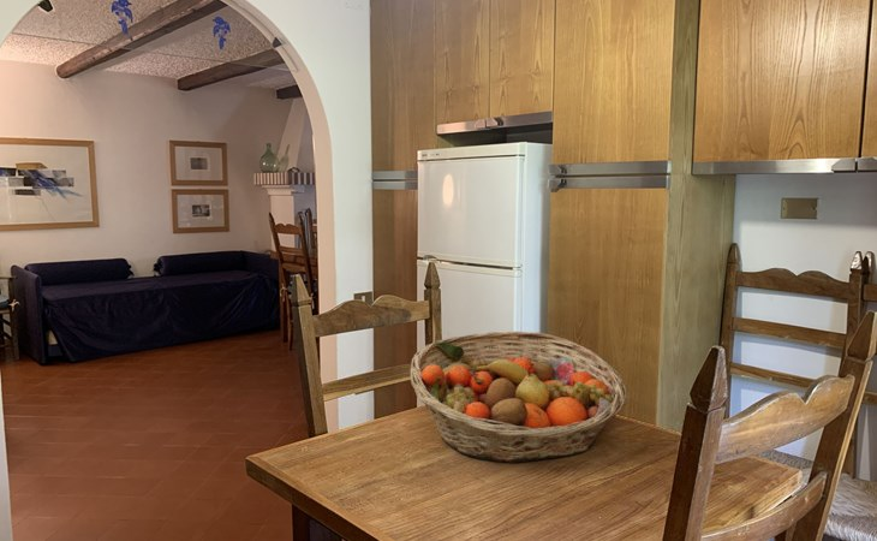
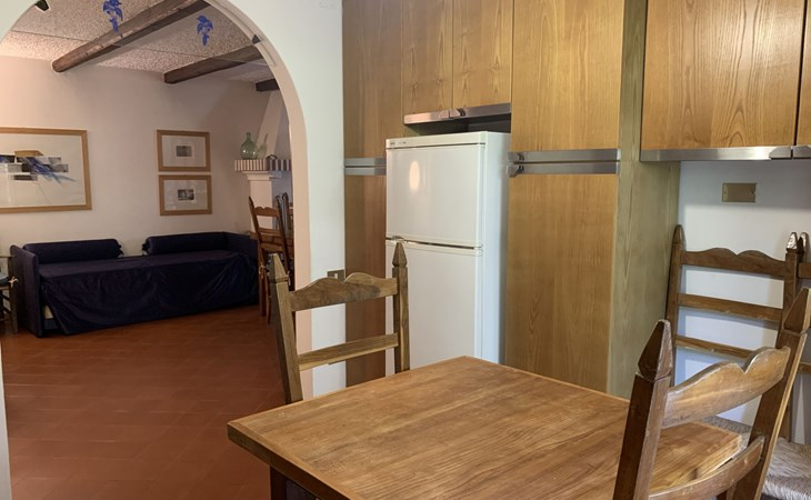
- fruit basket (515, 391)
